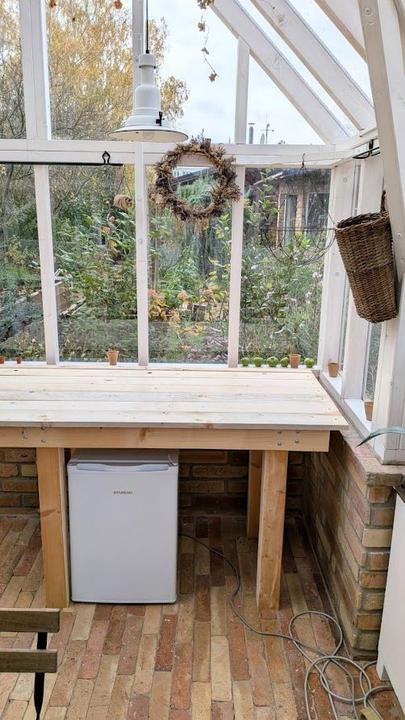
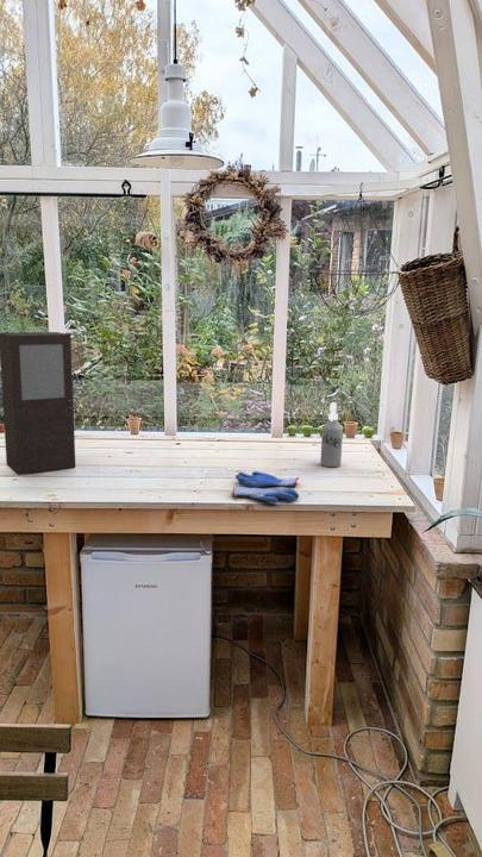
+ pair of gloves (265, 484)
+ spray bottle (331, 434)
+ cabinet (37, 401)
